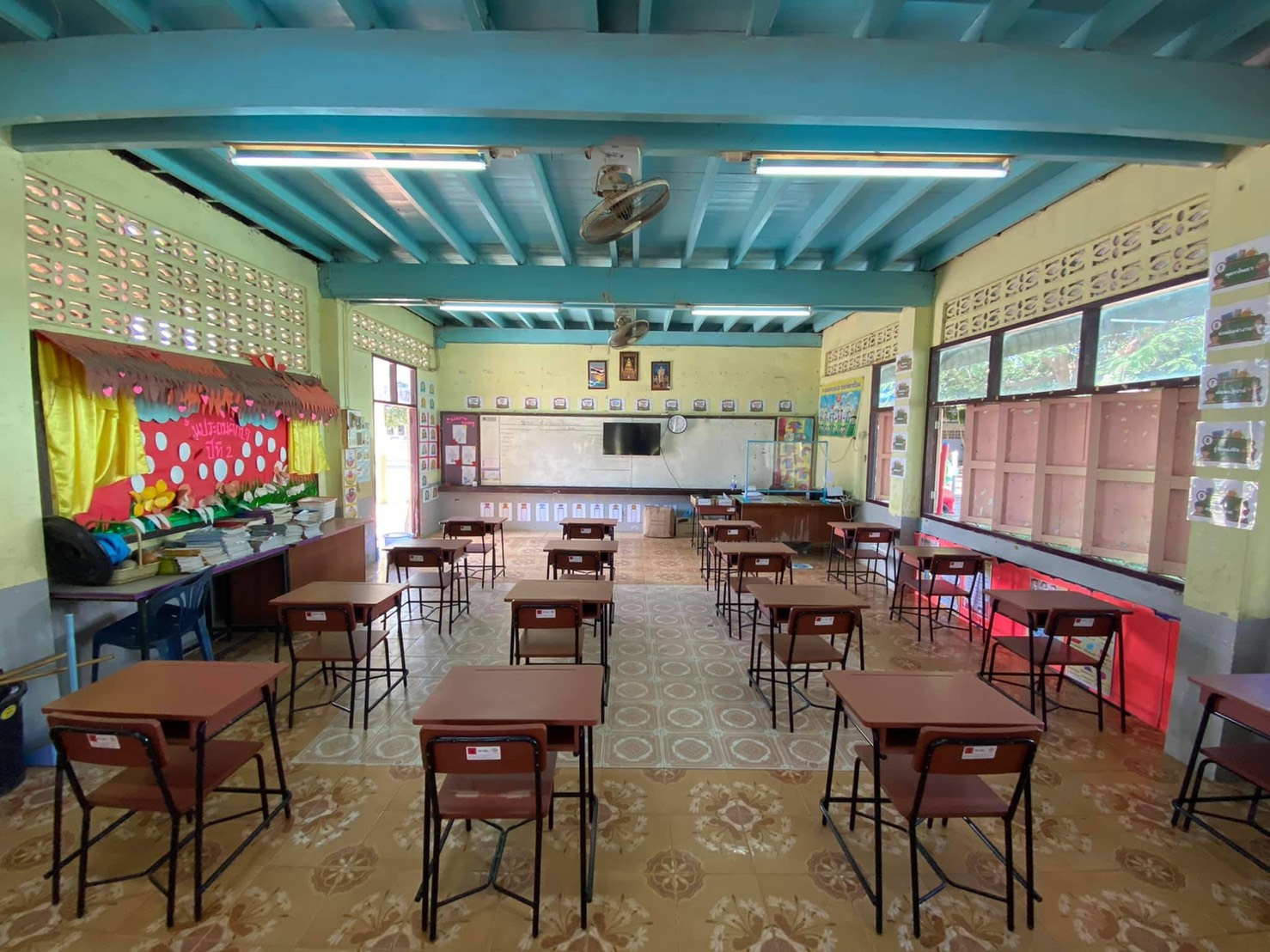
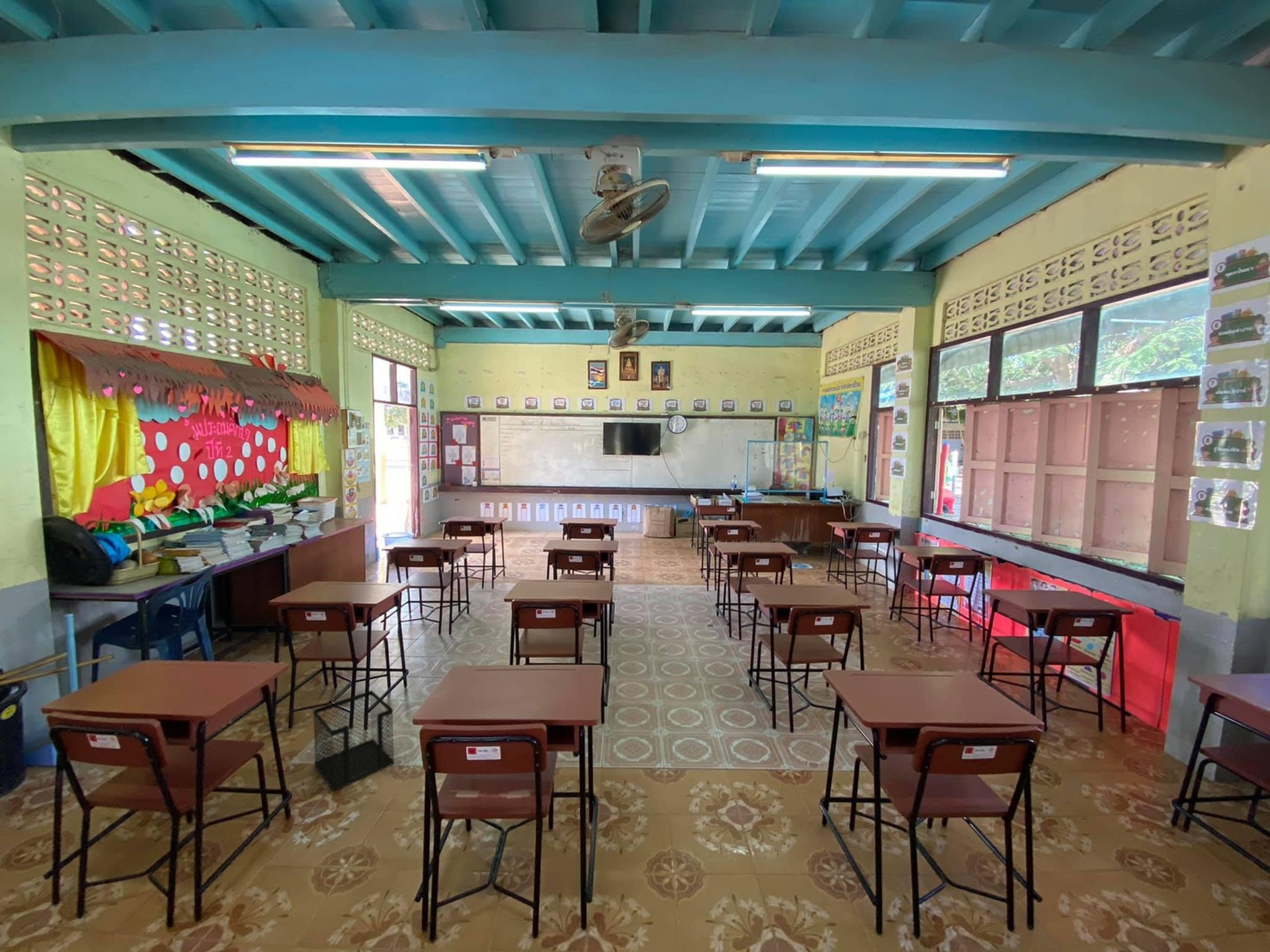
+ wastebasket (354, 735)
